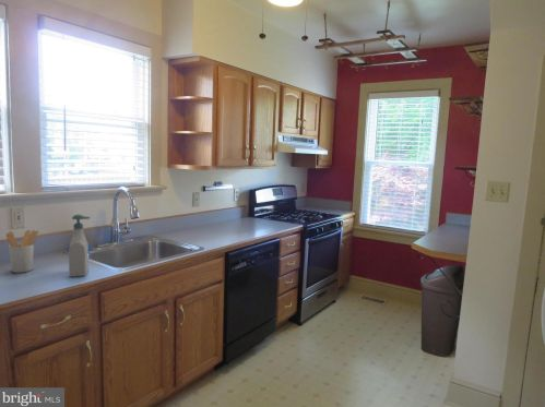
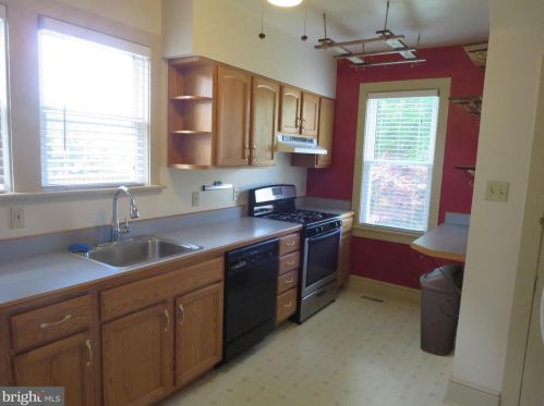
- soap bottle (81, 243)
- utensil holder (24, 250)
